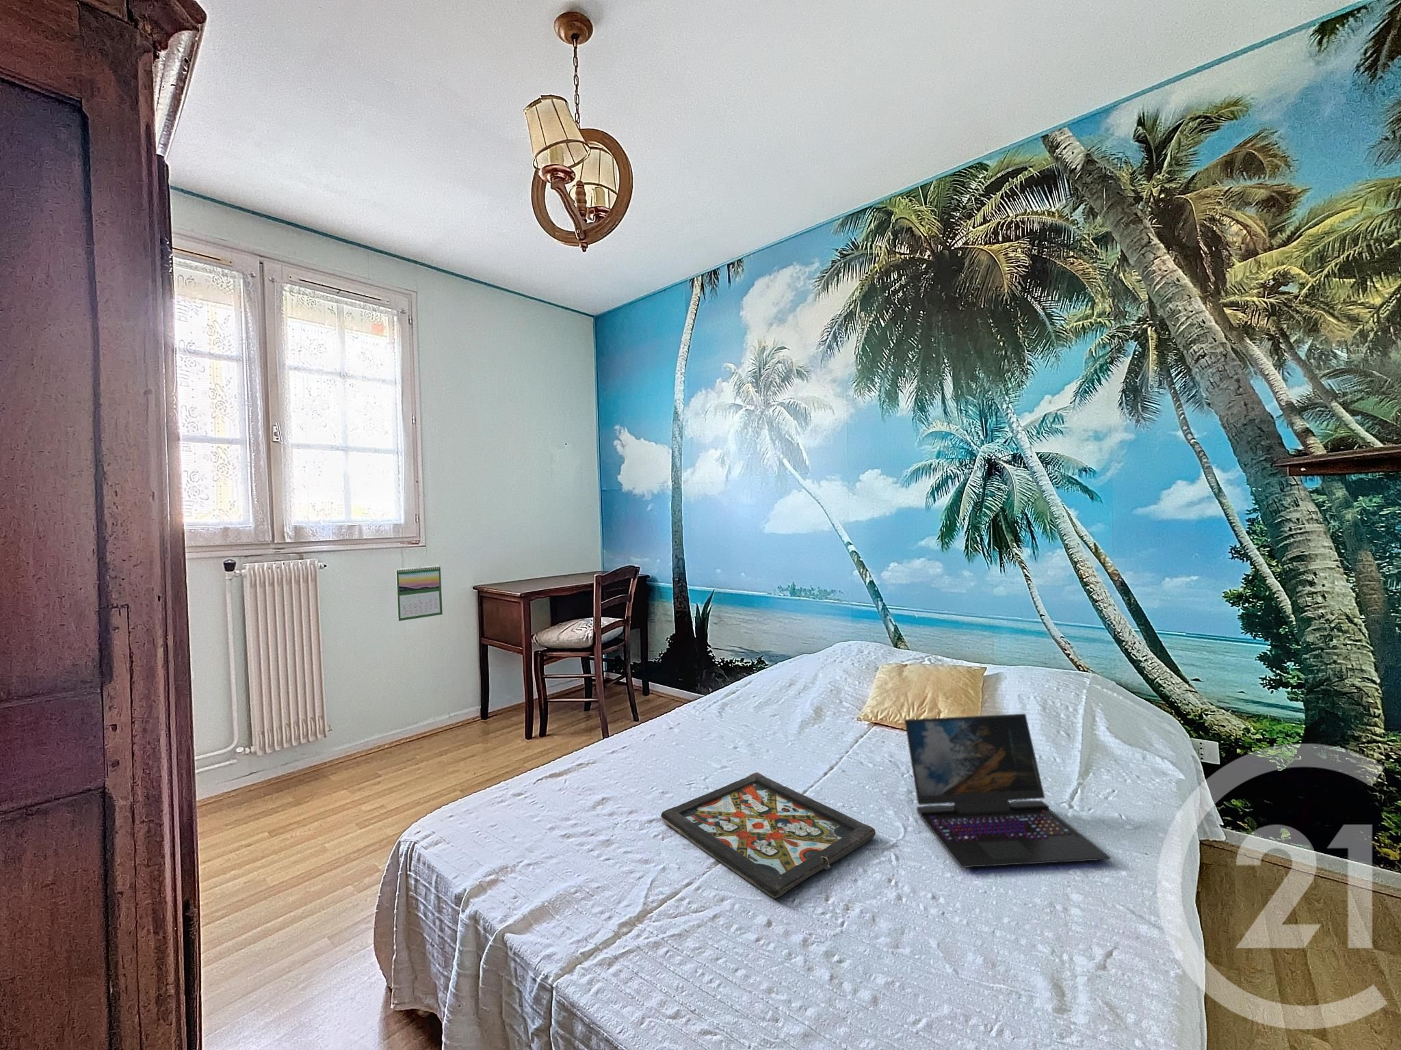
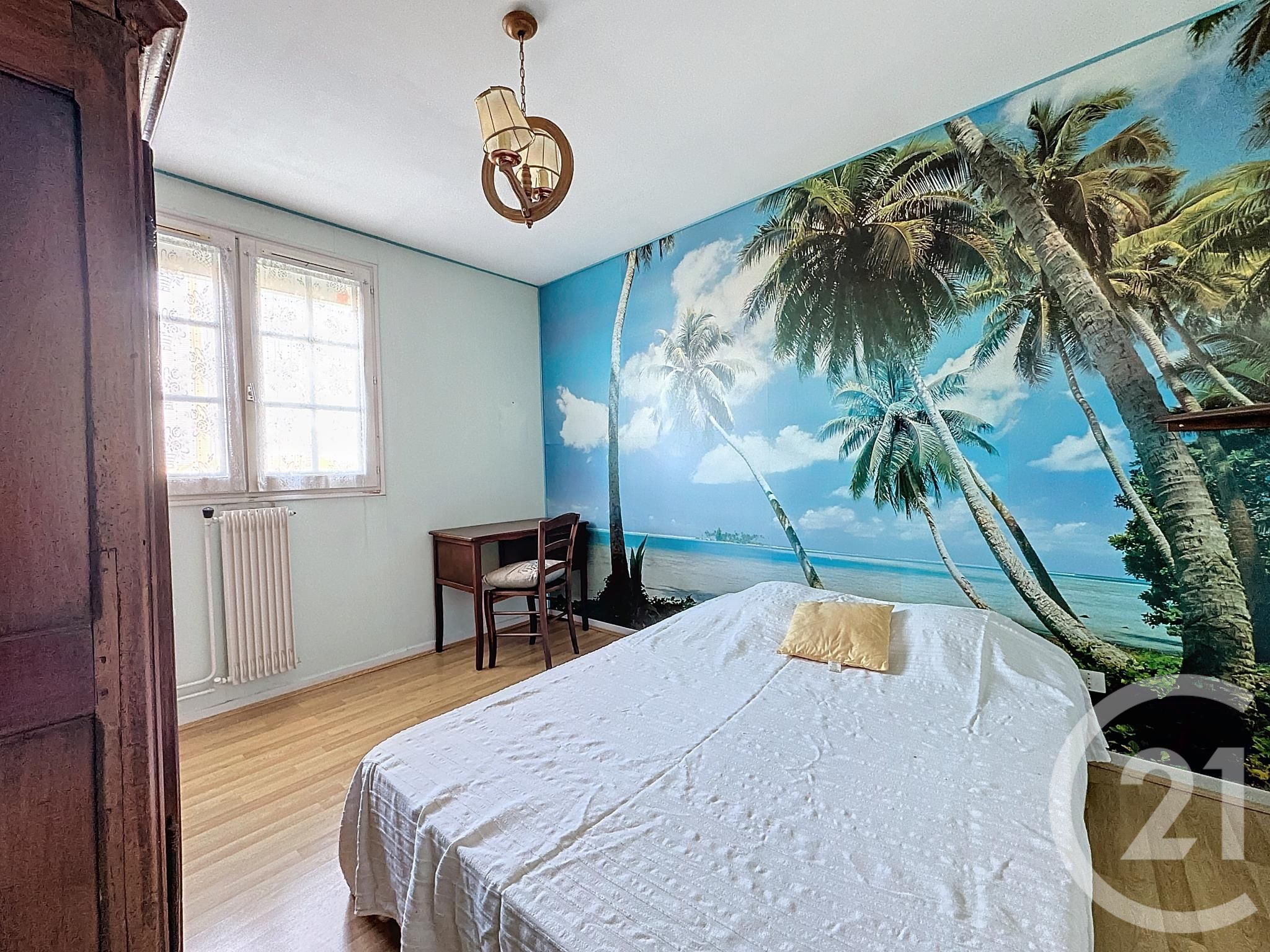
- laptop (996, 783)
- decorative tray (763, 824)
- calendar (419, 591)
